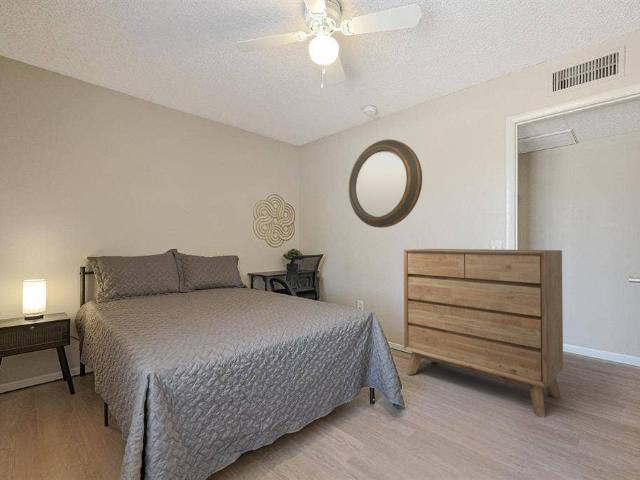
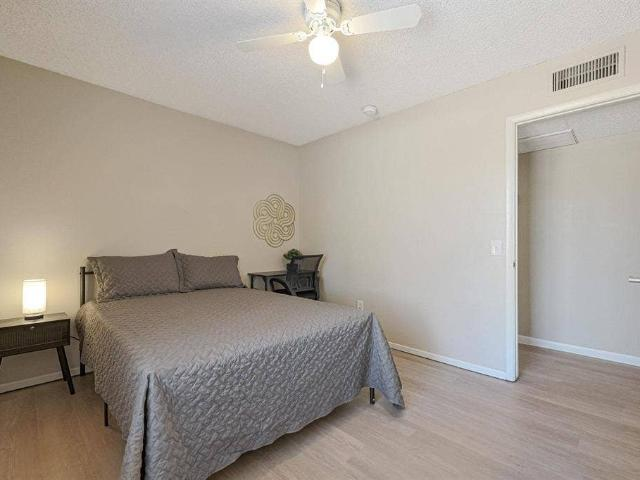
- dresser (476, 316)
- home mirror (379, 183)
